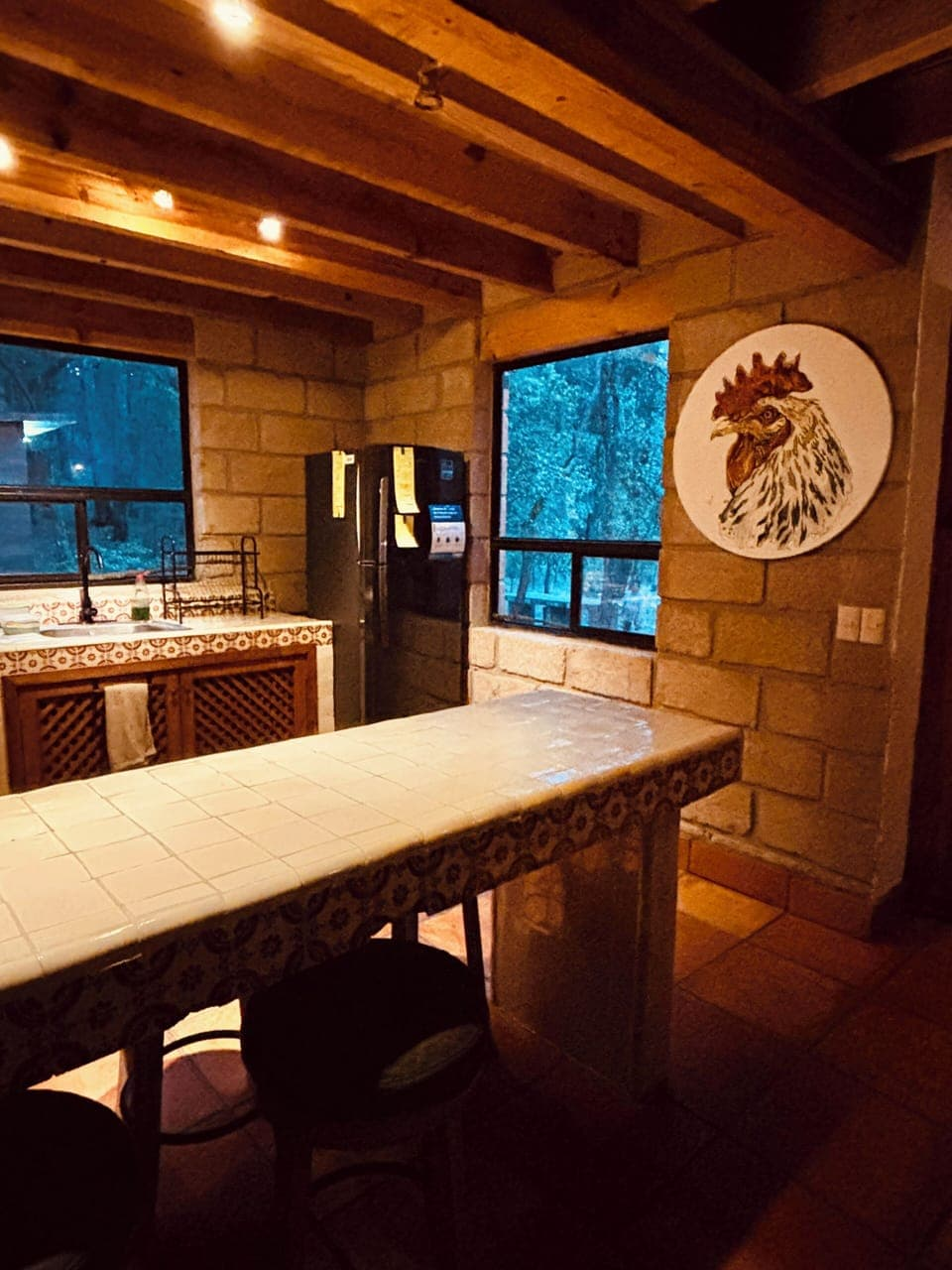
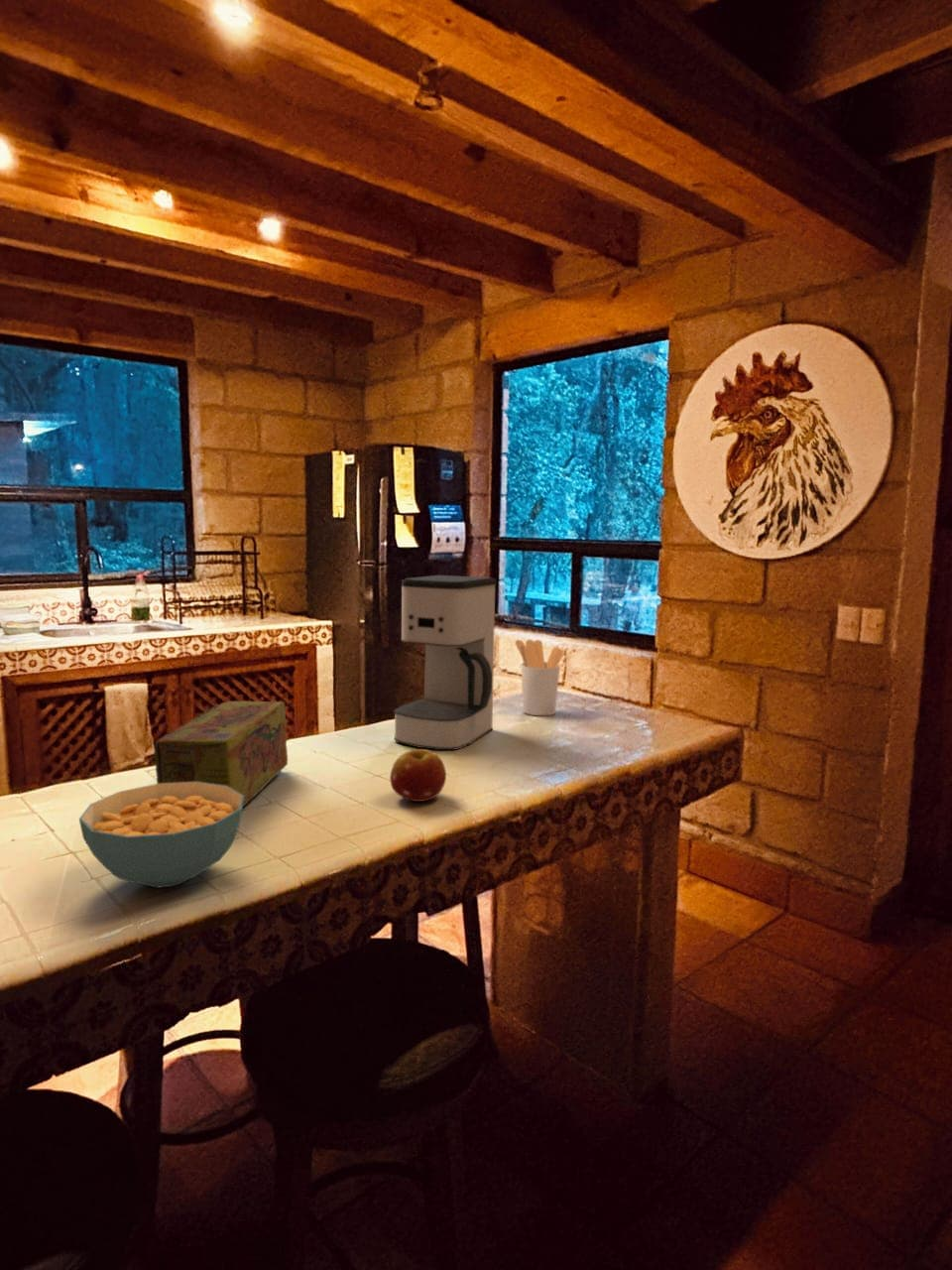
+ cereal box (226, 753)
+ utensil holder (536, 675)
+ coffee maker (449, 659)
+ fruit (417, 775)
+ cereal bowl (166, 841)
